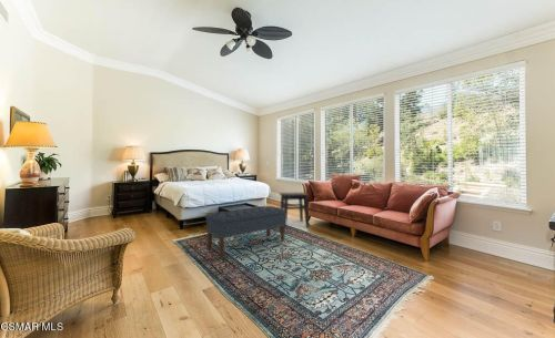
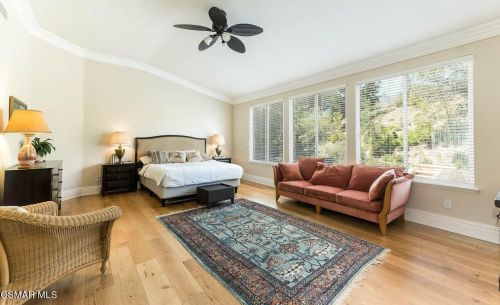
- side table (292, 208)
- bench (248, 227)
